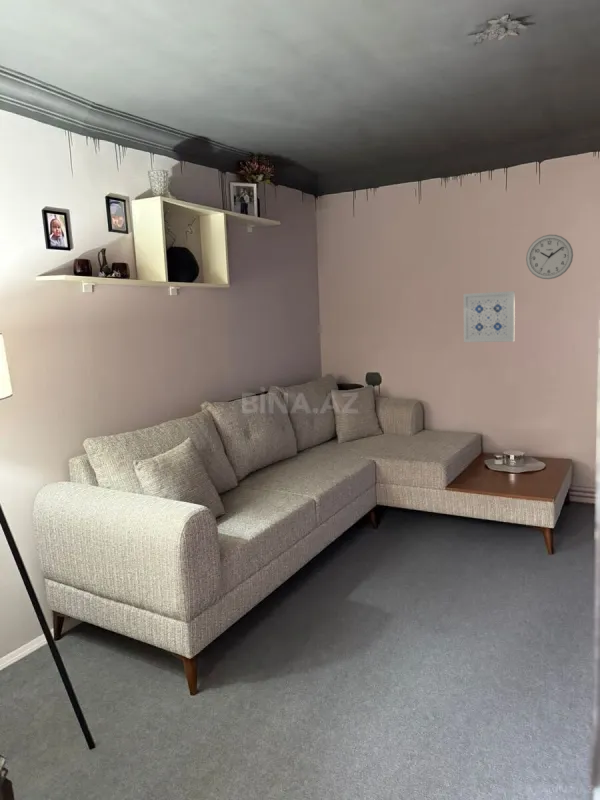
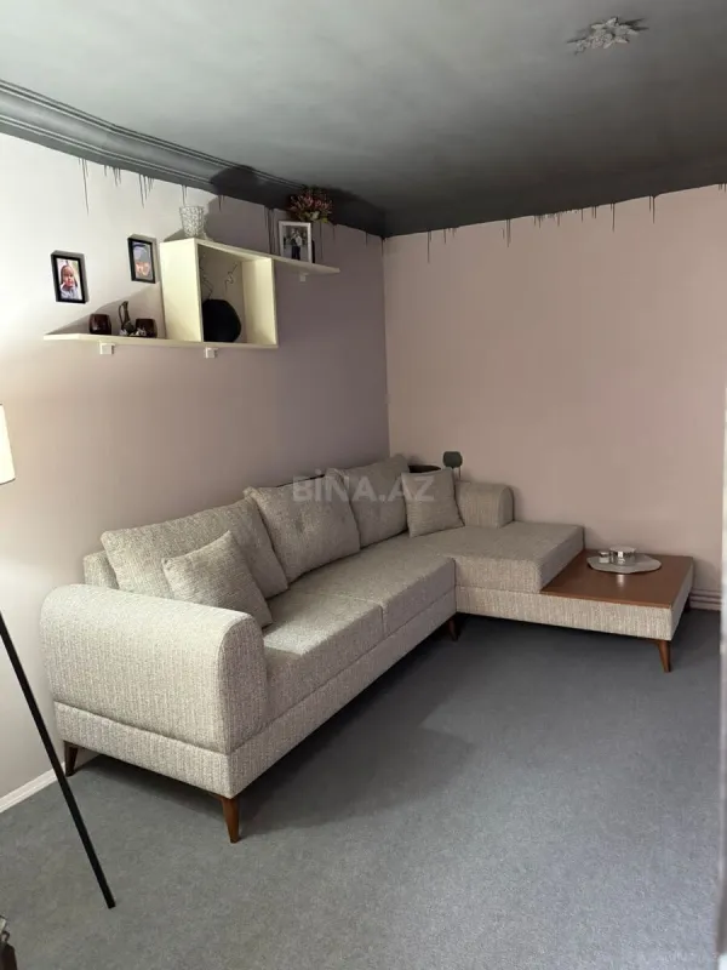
- wall clock (549, 257)
- wall art (488, 317)
